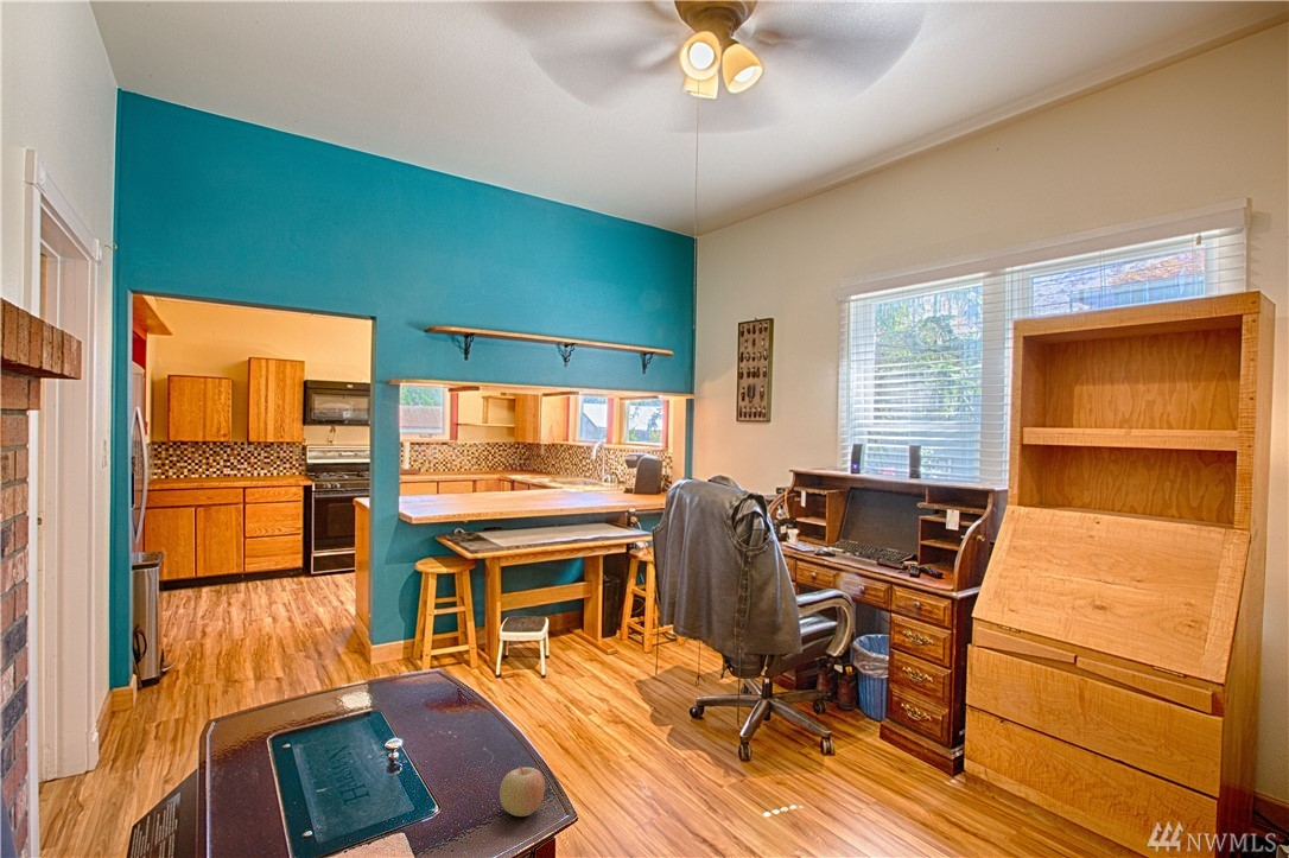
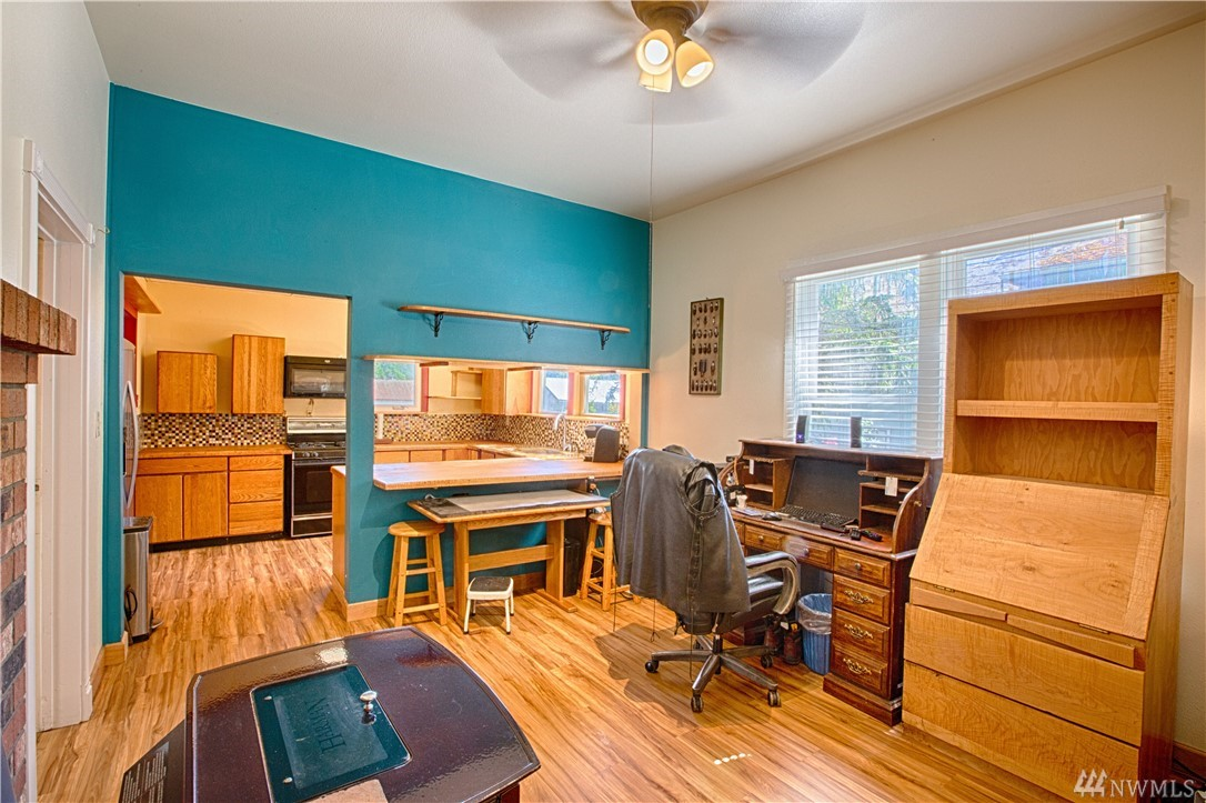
- fruit (522, 787)
